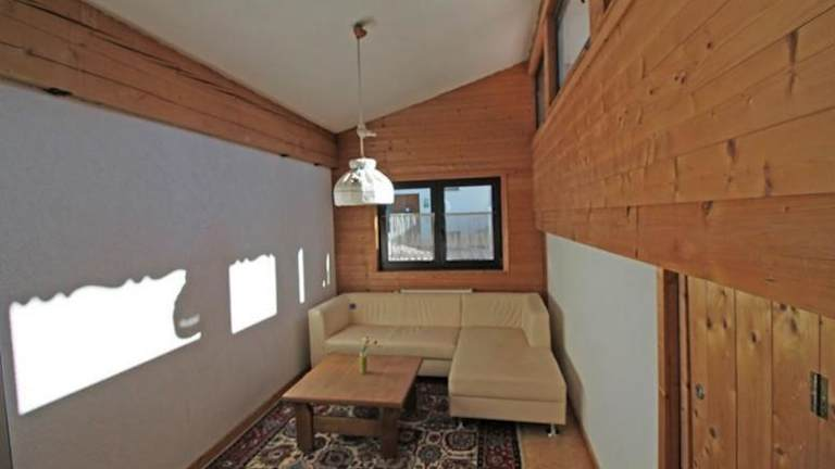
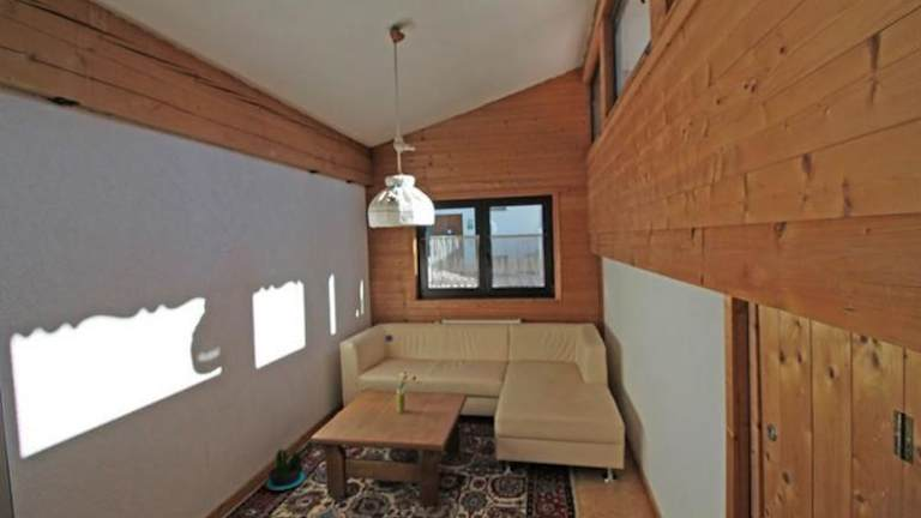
+ potted plant (288, 465)
